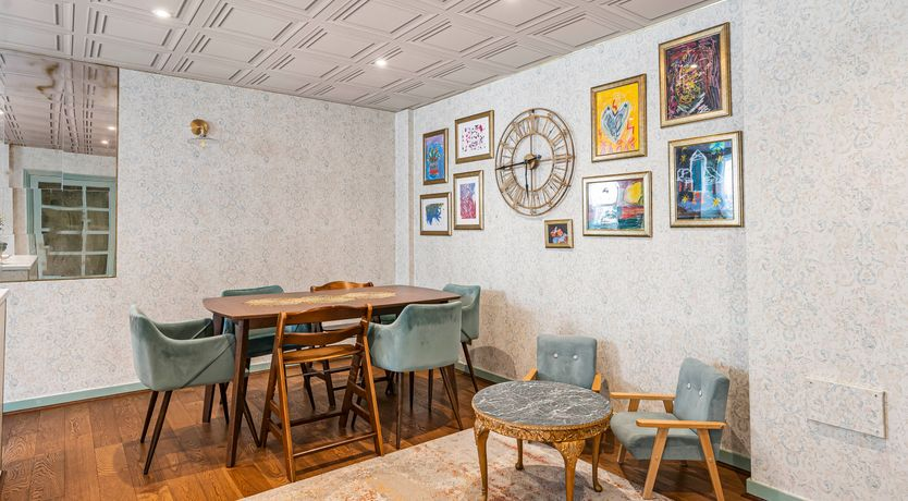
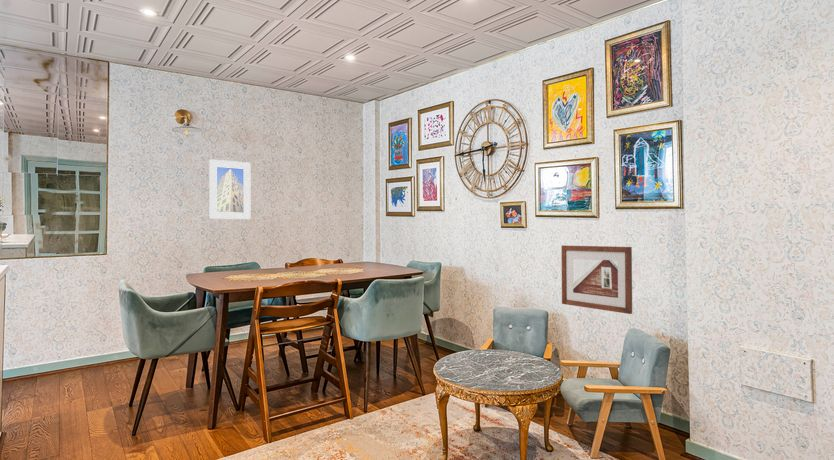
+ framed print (230, 190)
+ picture frame (594, 277)
